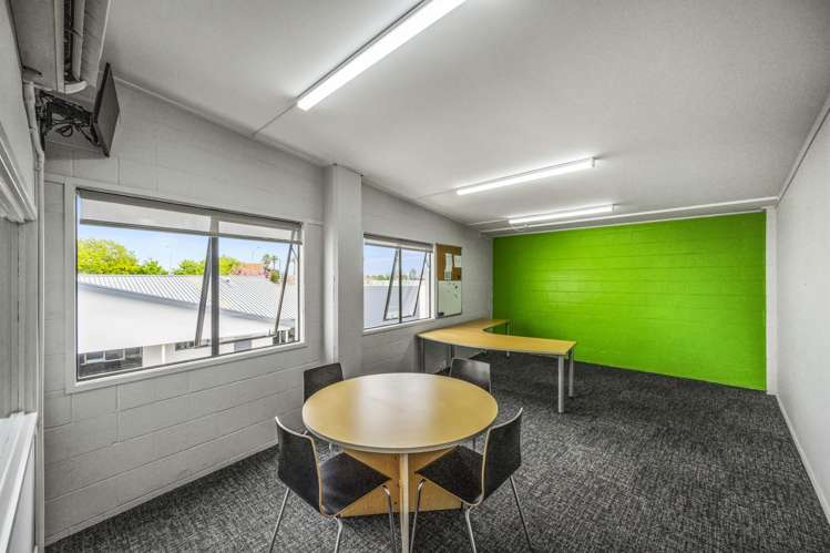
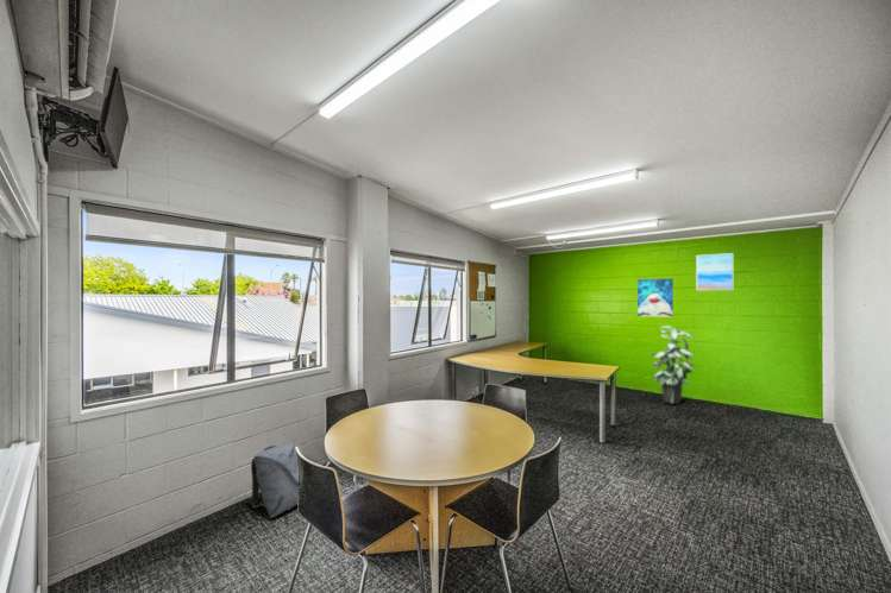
+ wall art (714, 272)
+ indoor plant (670, 364)
+ wall art (654, 297)
+ backpack (278, 477)
